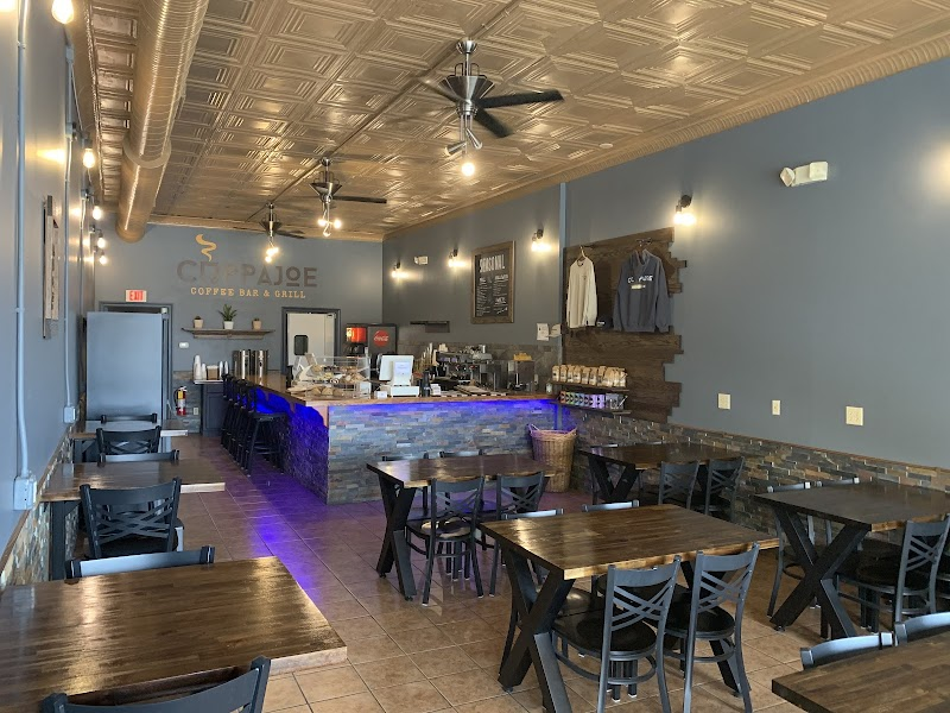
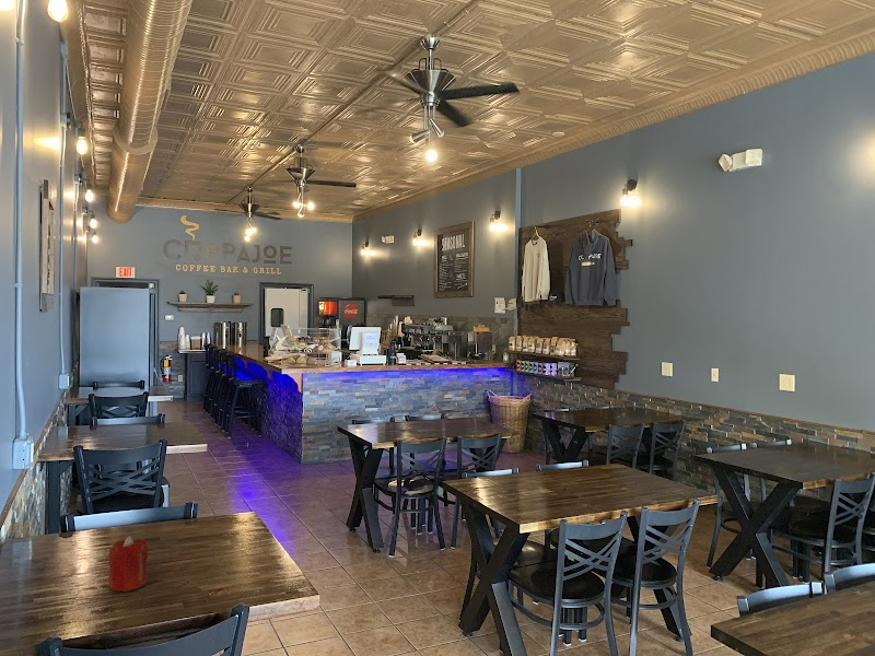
+ candle (128, 560)
